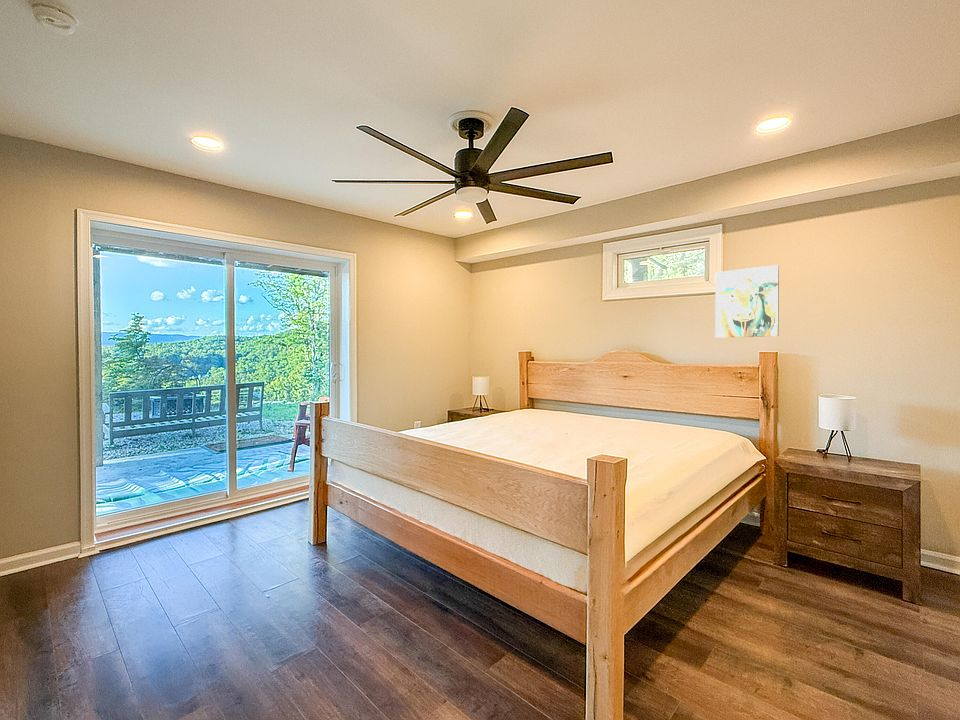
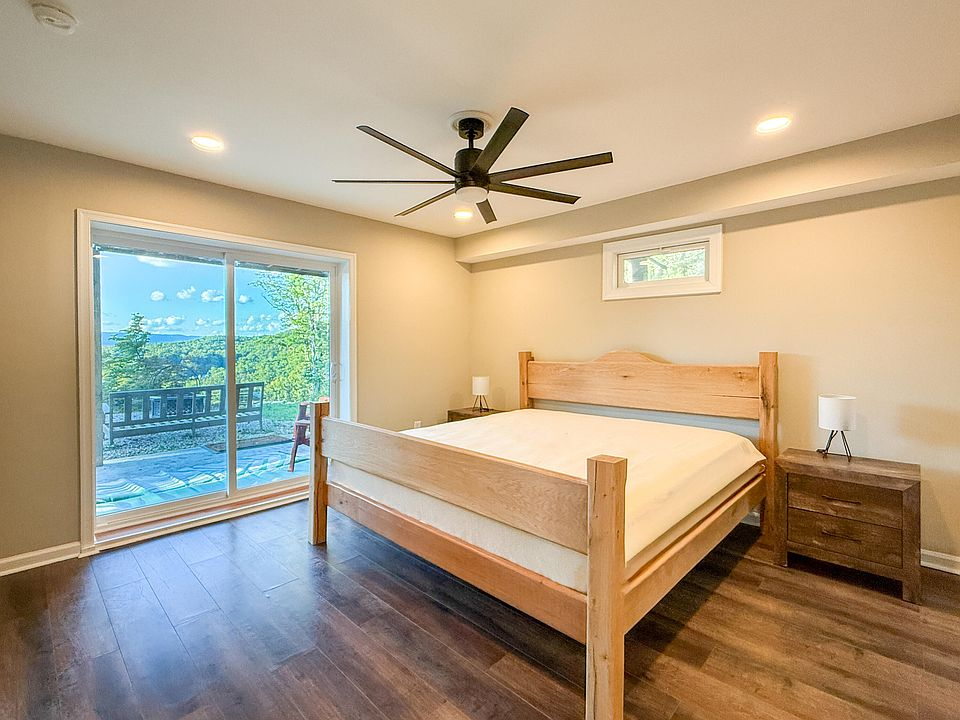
- wall art (745, 303)
